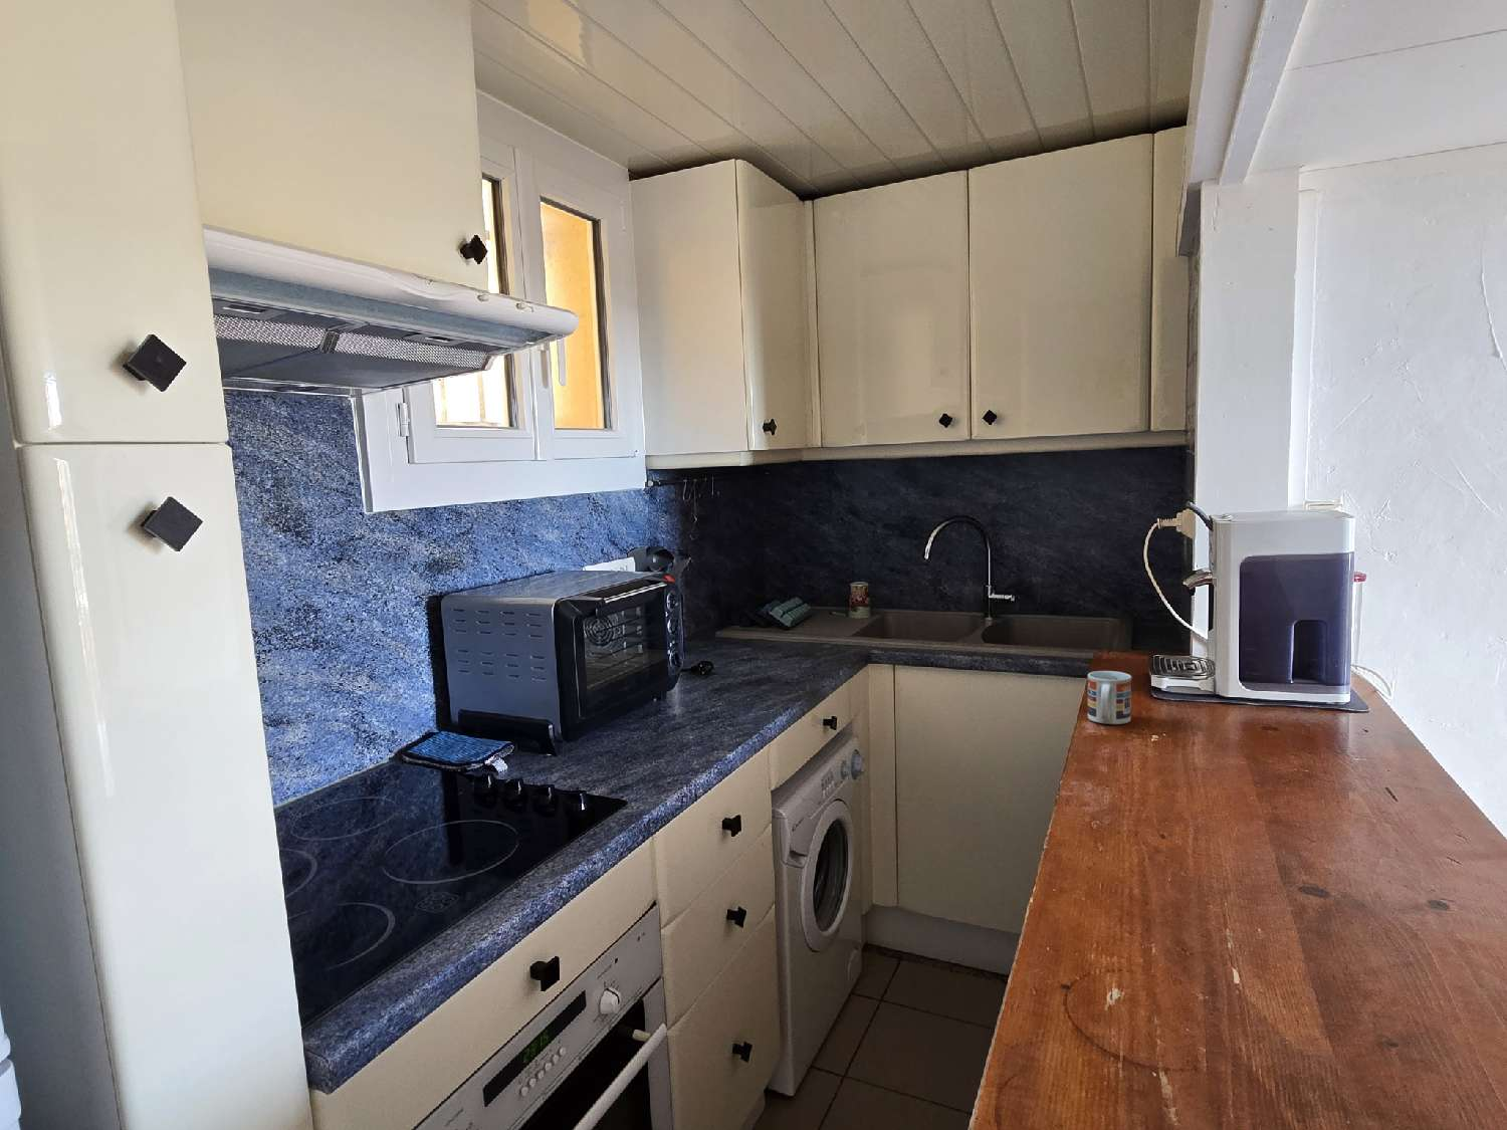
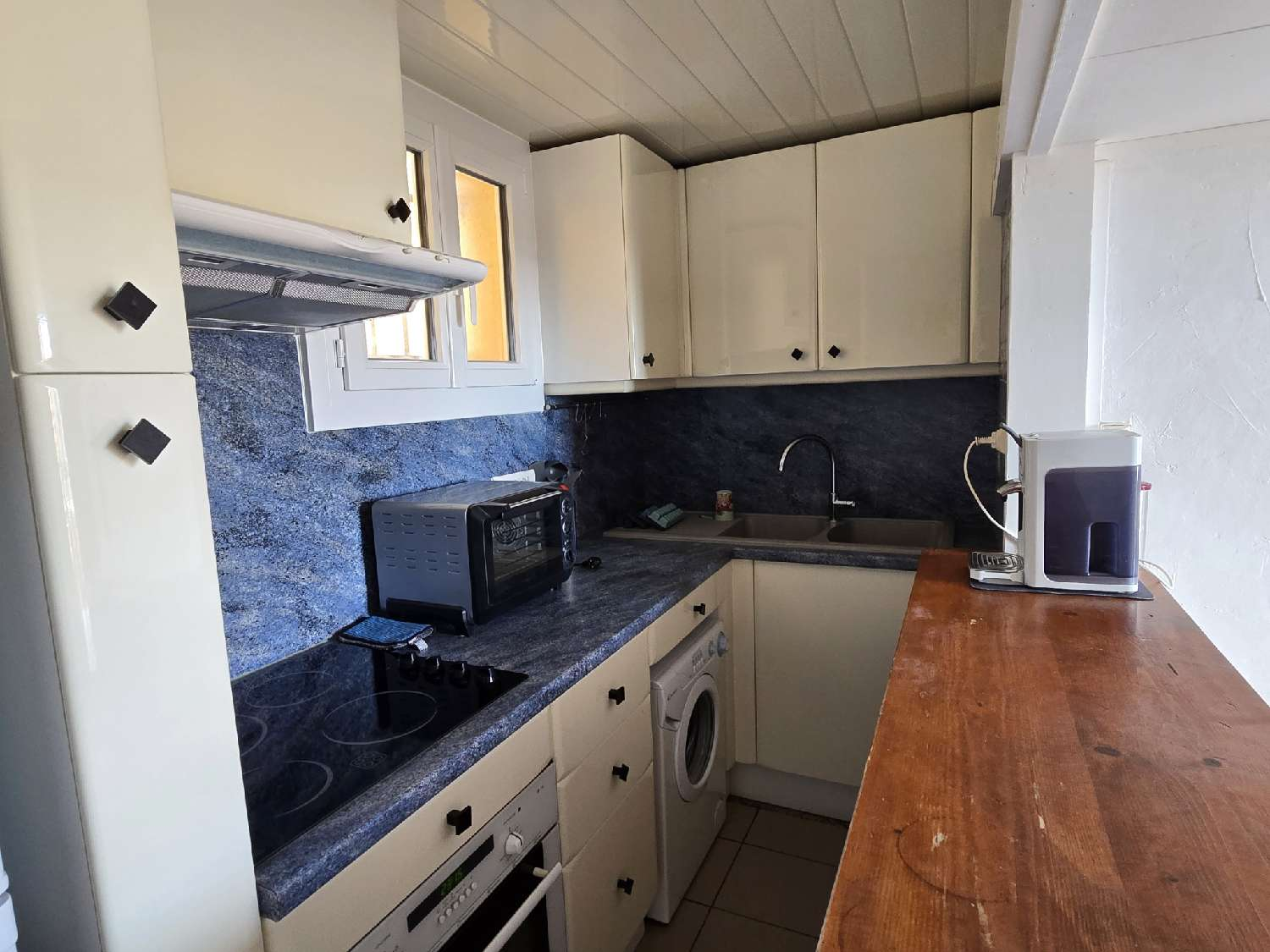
- cup (1108, 698)
